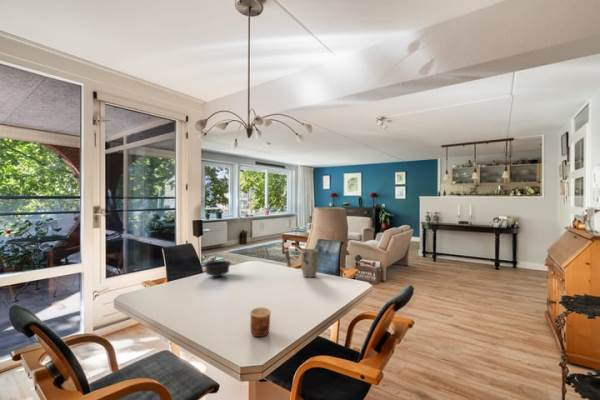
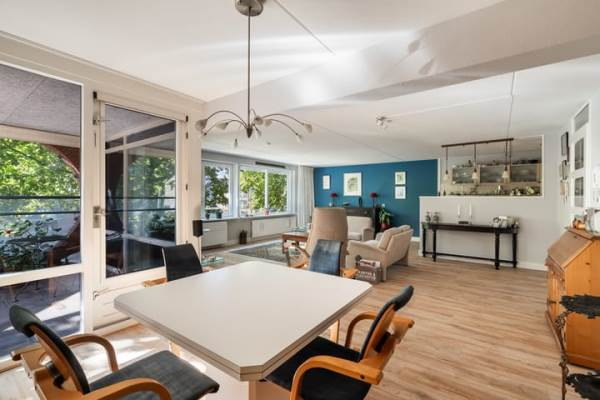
- cup (260, 322)
- bowl (217, 269)
- plant pot (309, 263)
